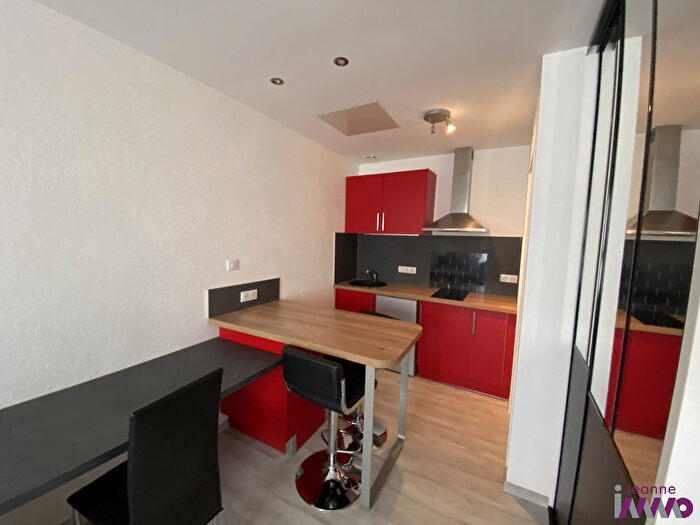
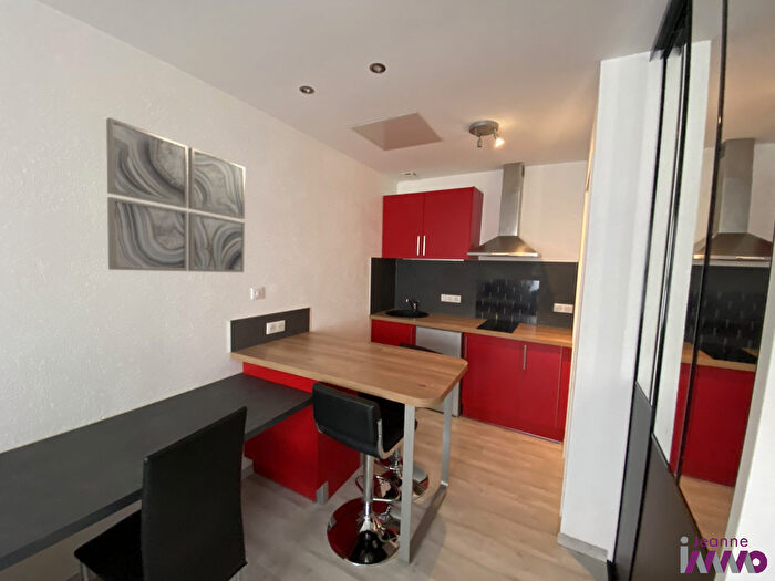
+ wall art (188, 208)
